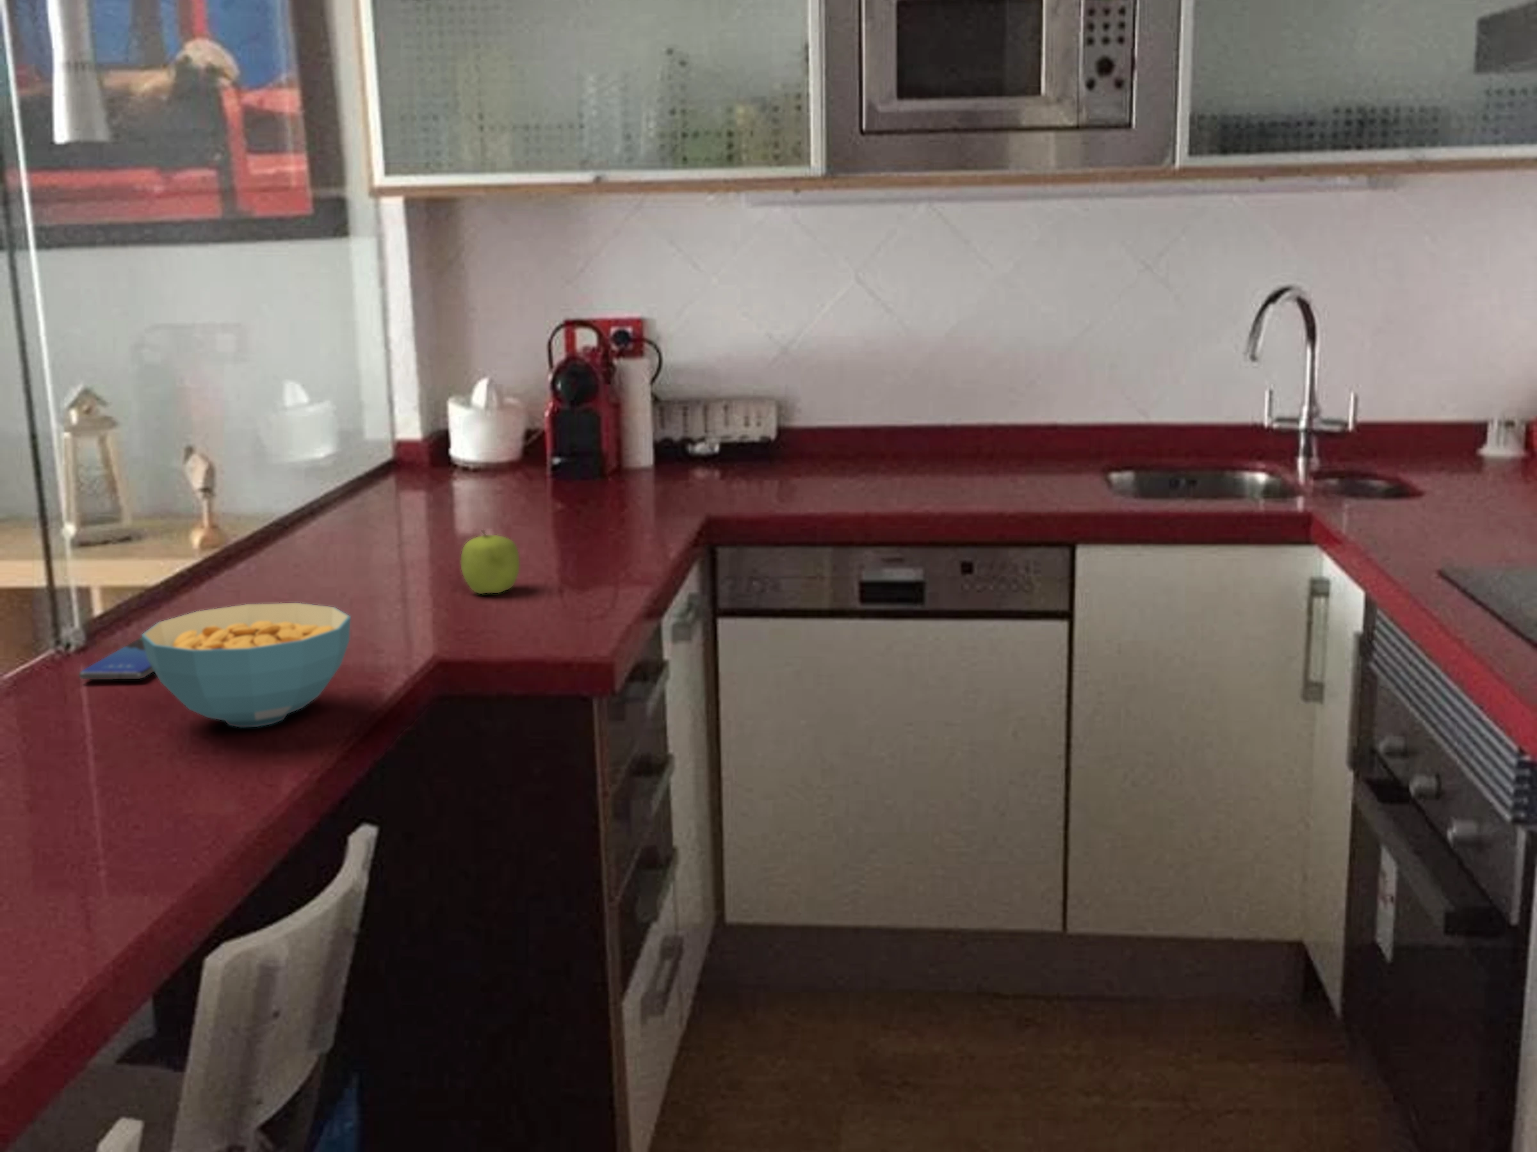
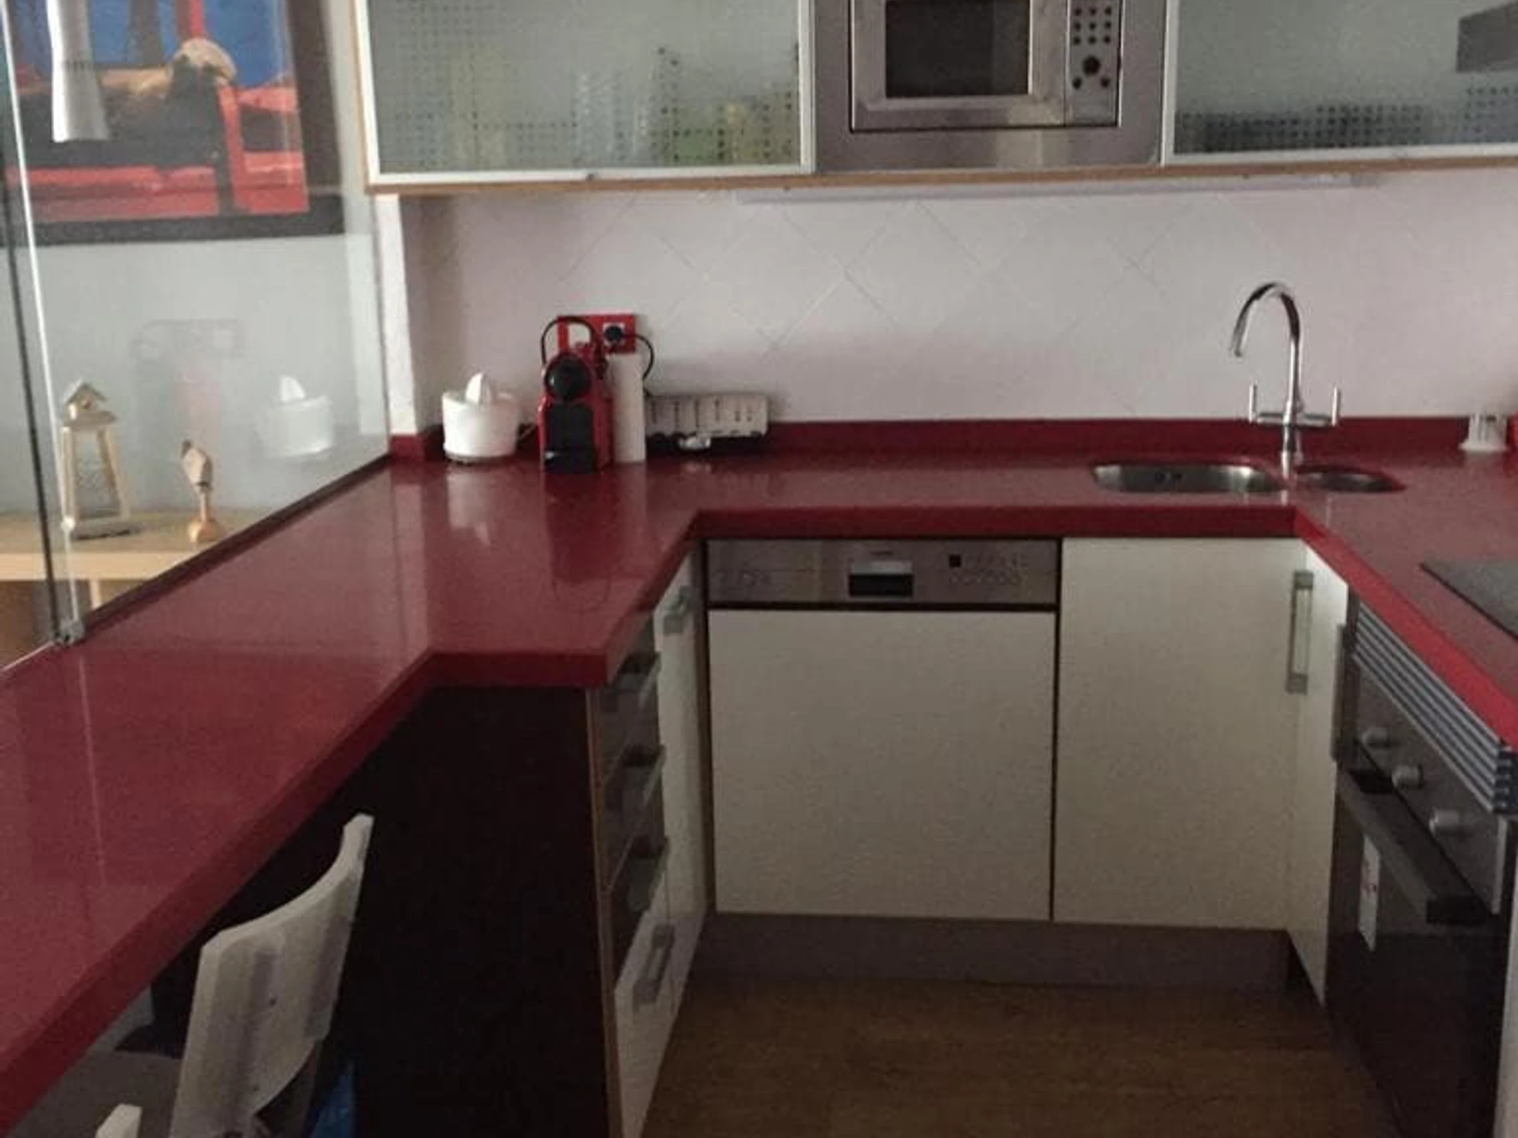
- cereal bowl (252, 672)
- fruit (490, 561)
- smartphone (140, 658)
